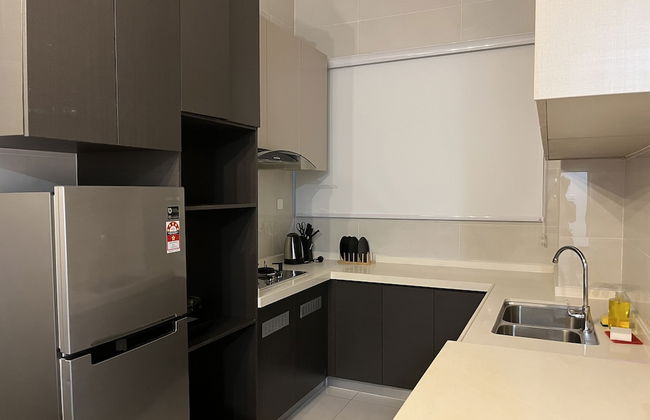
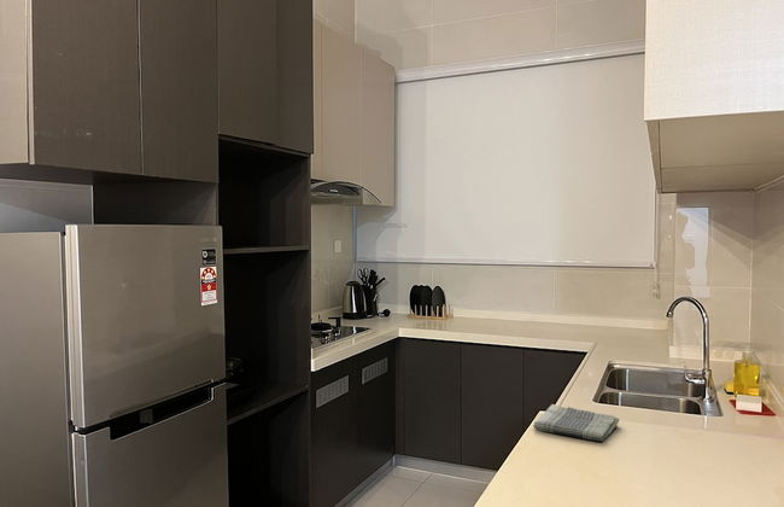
+ dish towel (577, 420)
